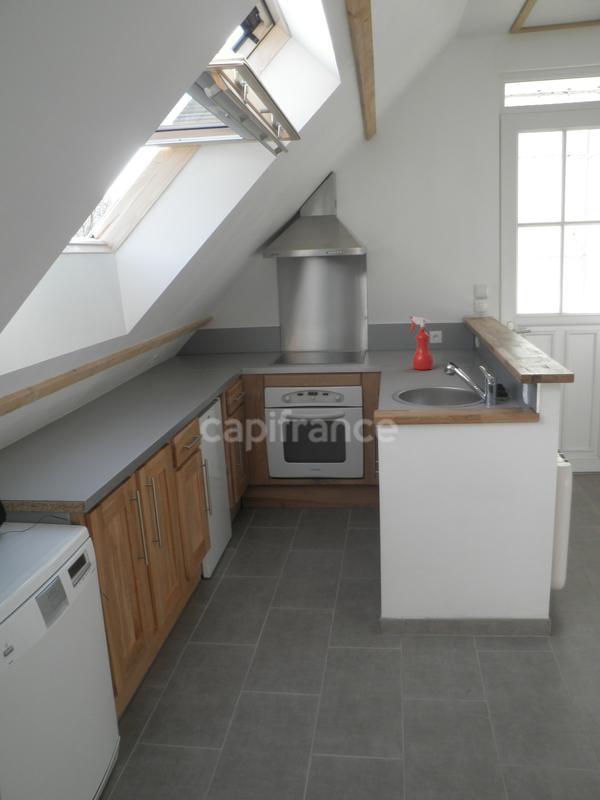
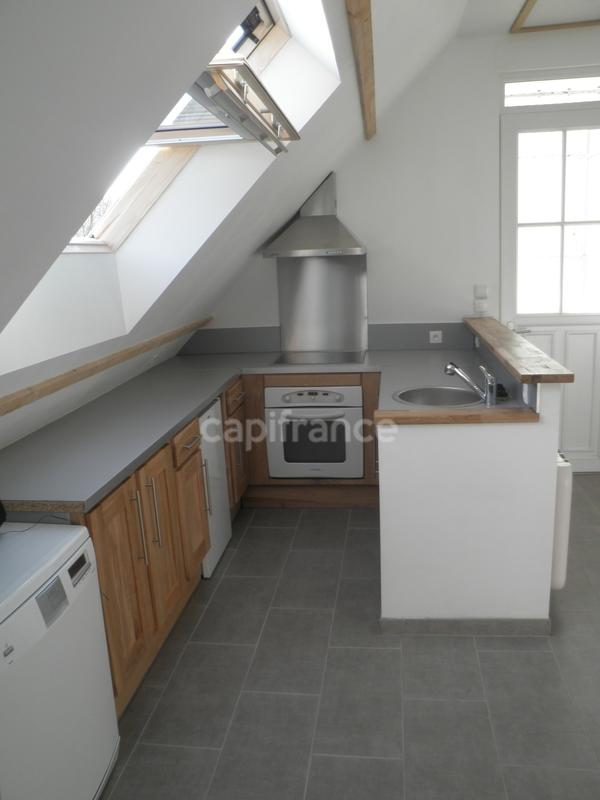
- spray bottle (420, 342)
